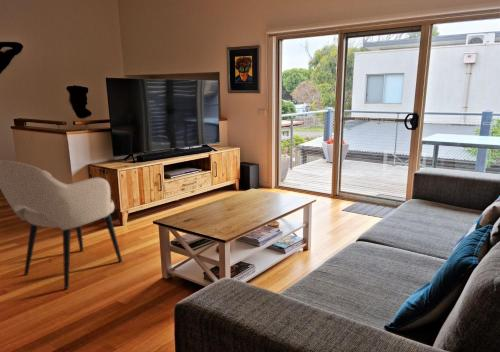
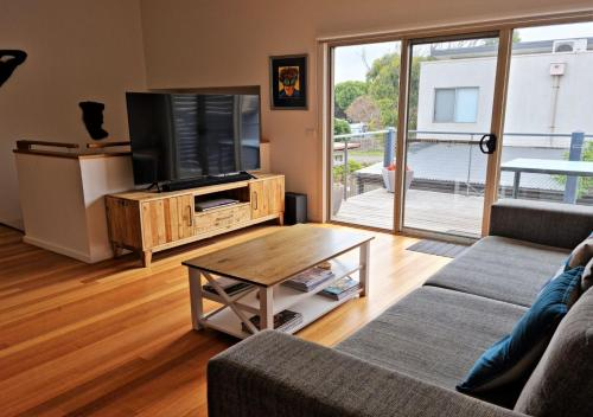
- armchair (58, 214)
